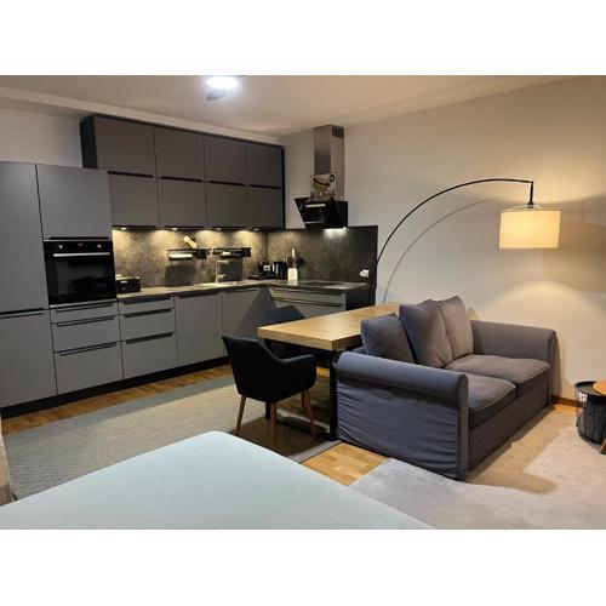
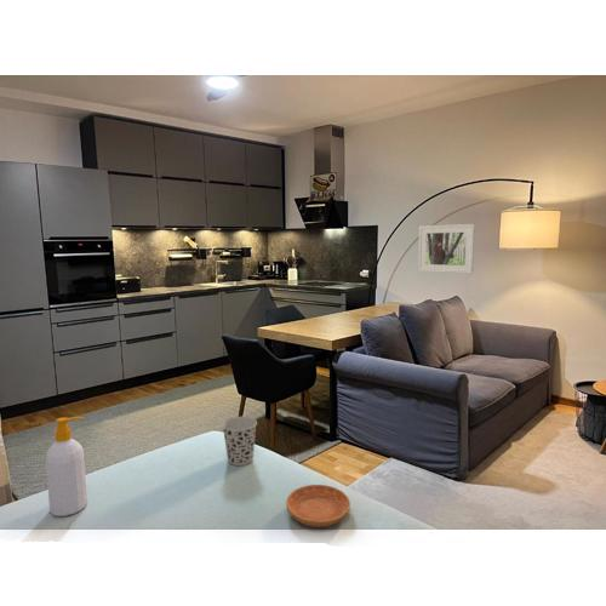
+ saucer (318, 507)
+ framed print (445, 248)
+ soap bottle (67, 463)
+ cup (240, 441)
